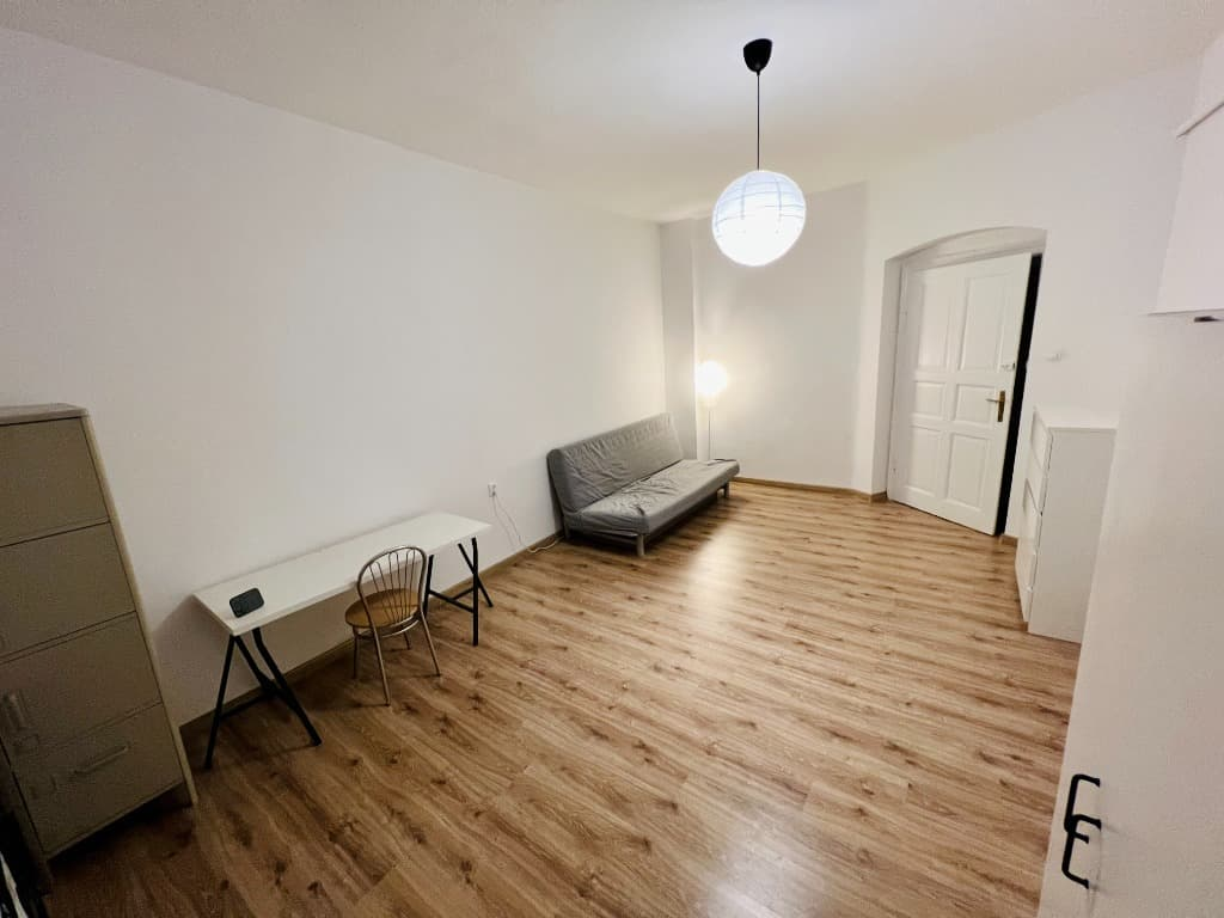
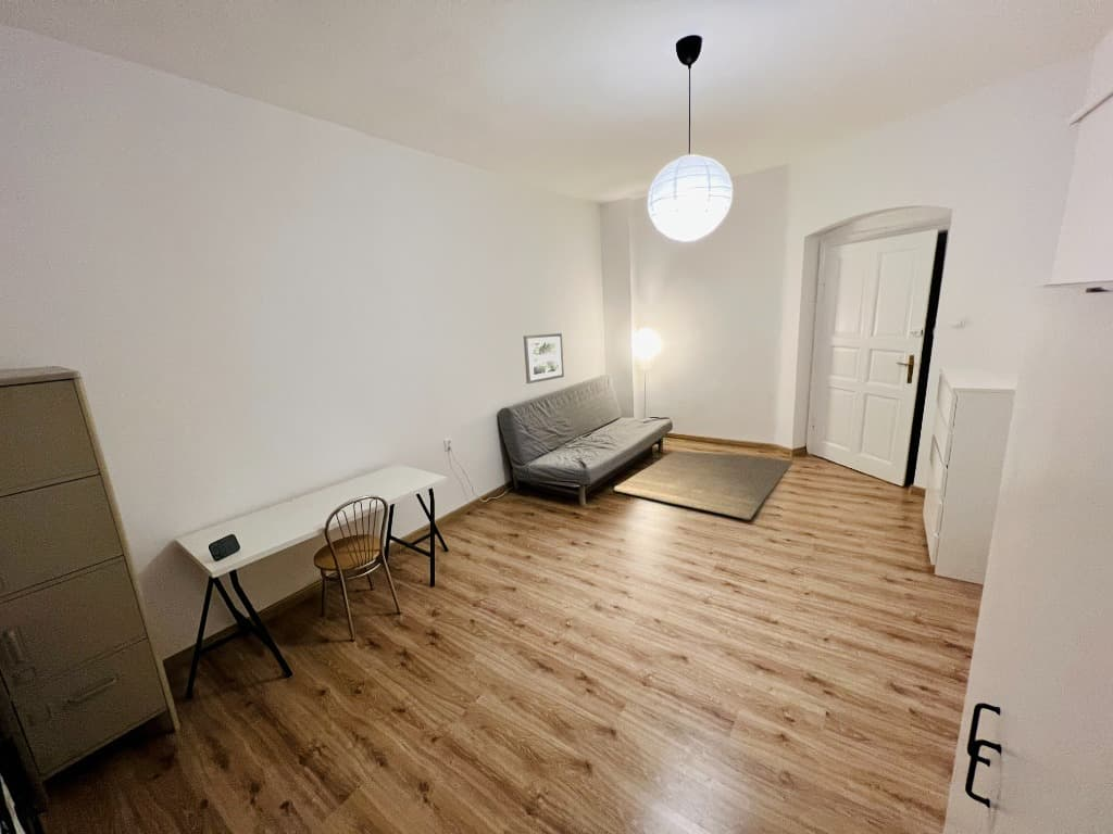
+ wall art (545, 357)
+ rug (708, 475)
